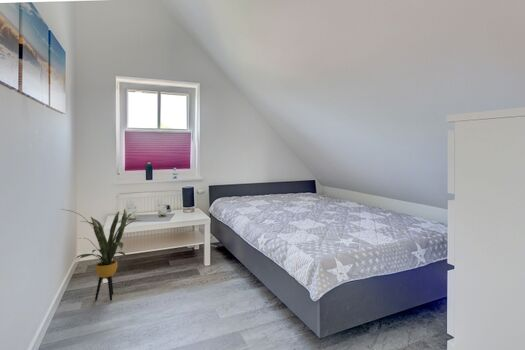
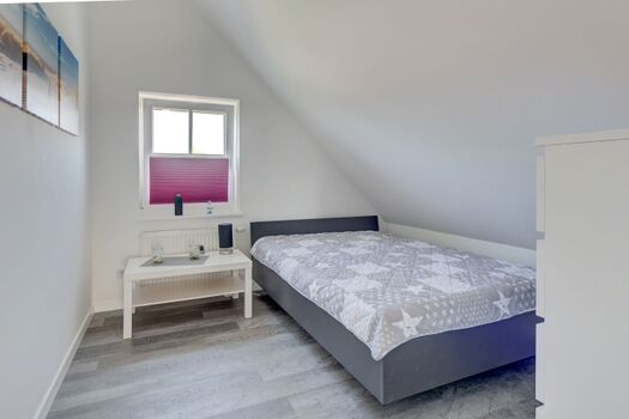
- house plant (103, 252)
